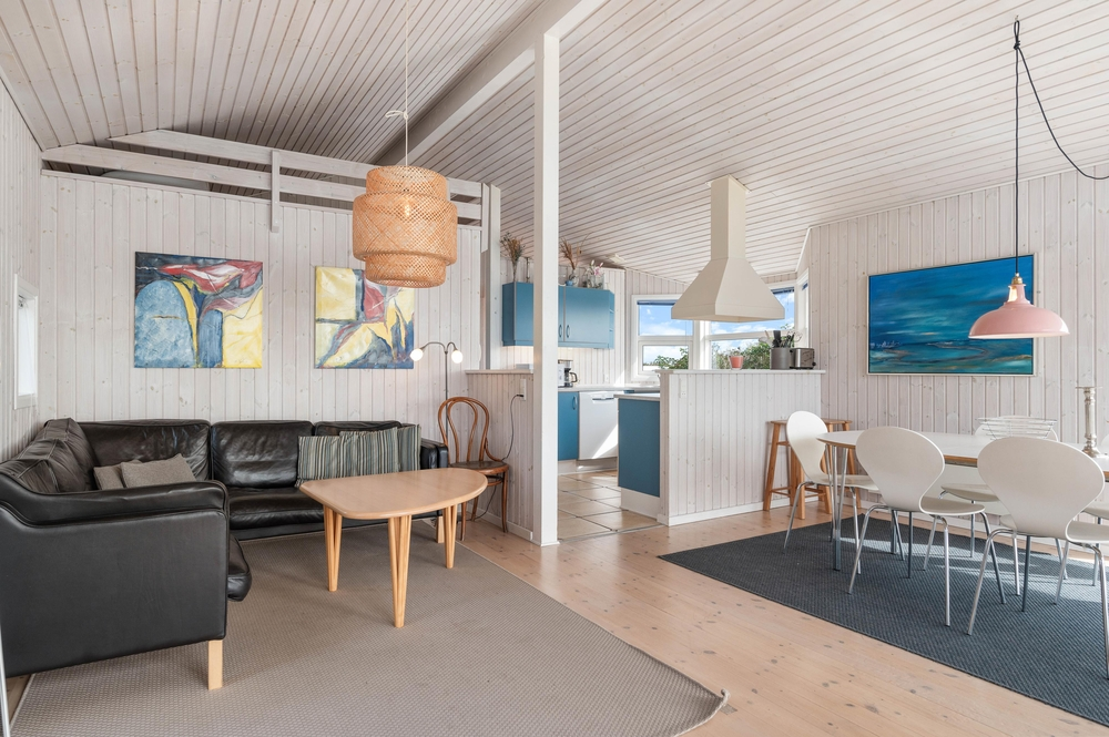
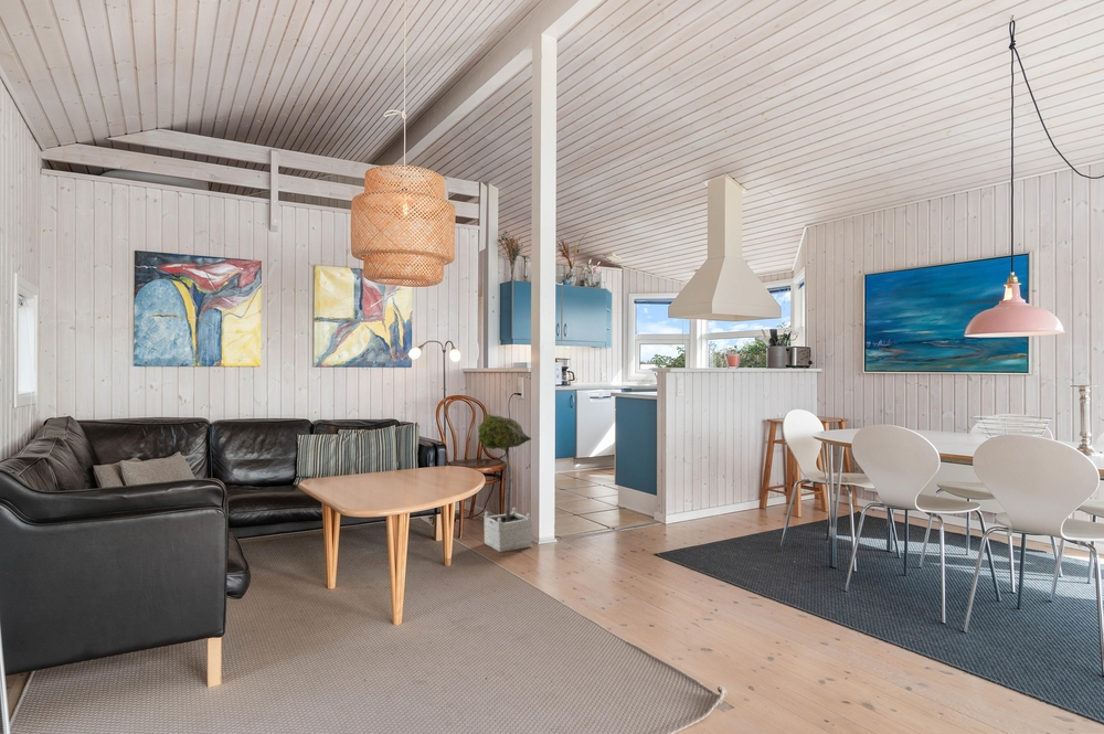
+ potted tree (508, 478)
